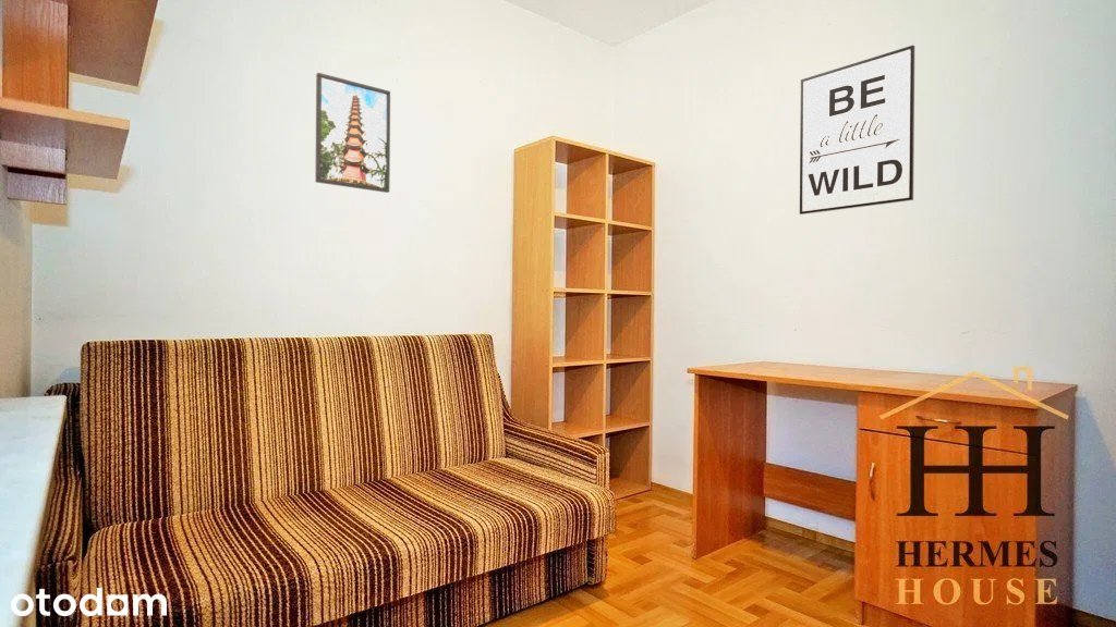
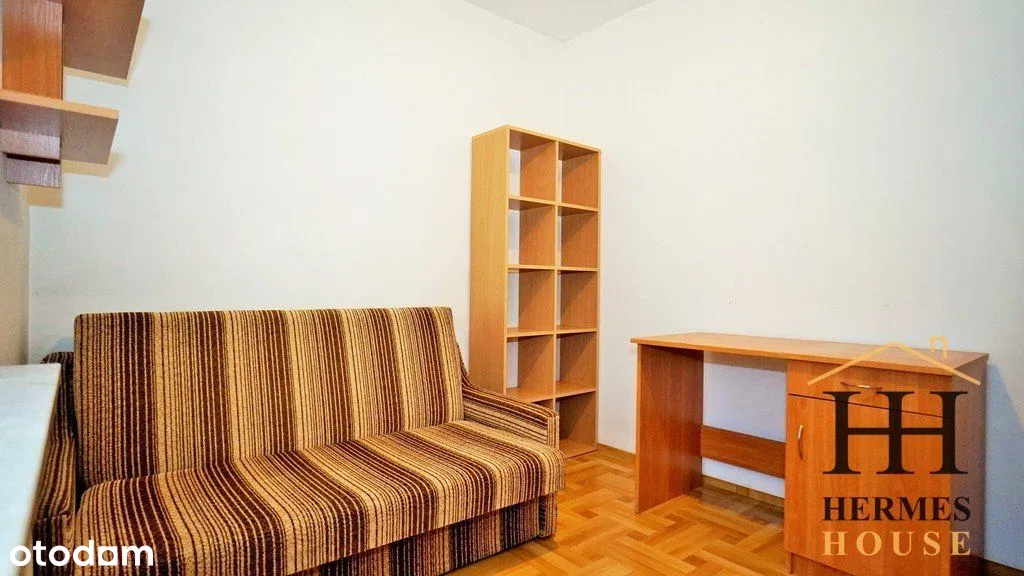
- wall art (852, 135)
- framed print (354, 135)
